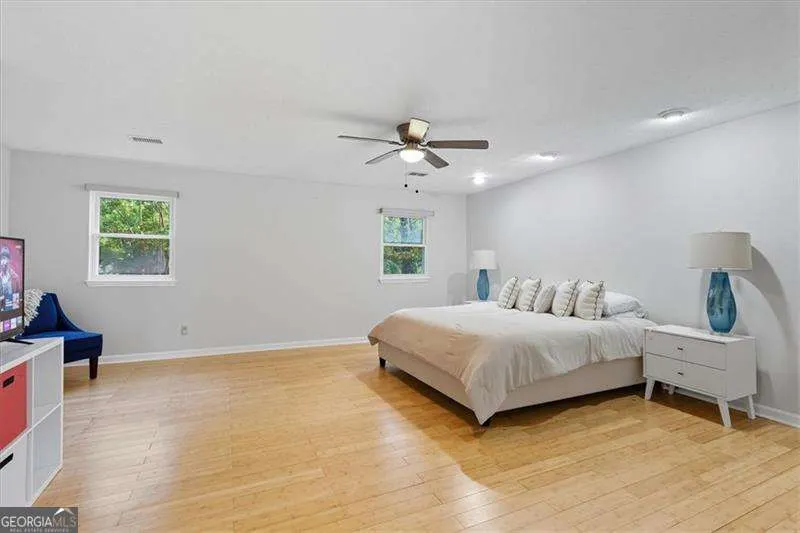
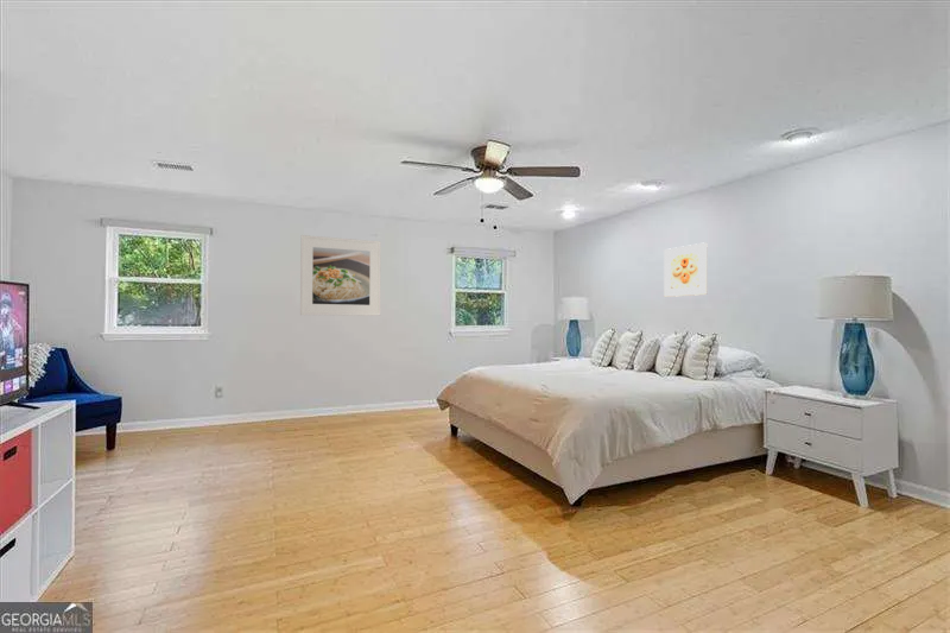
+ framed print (341, 277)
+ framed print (684, 271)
